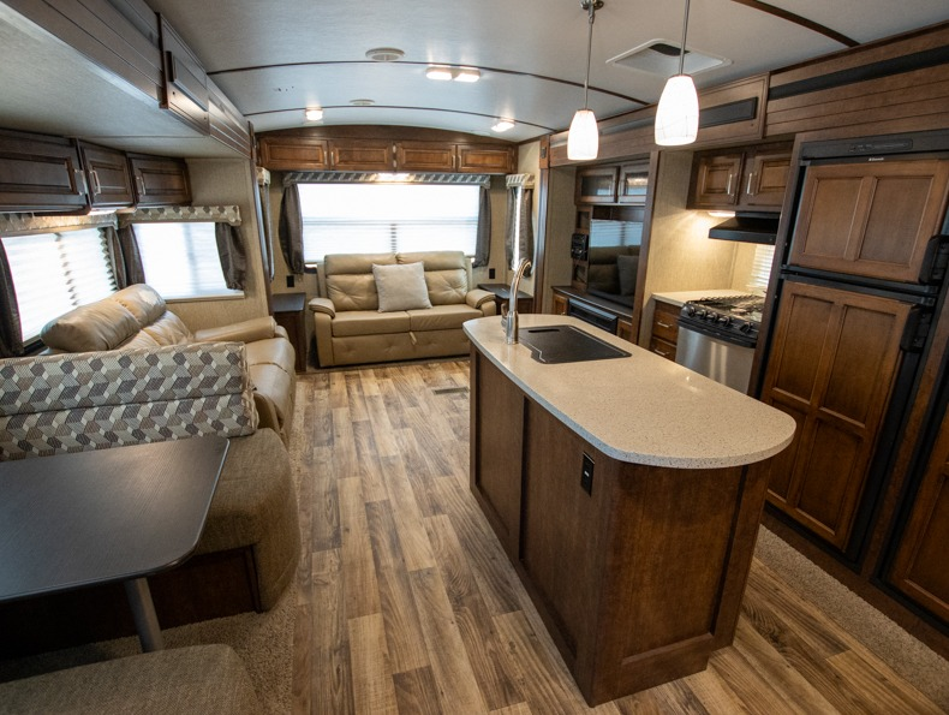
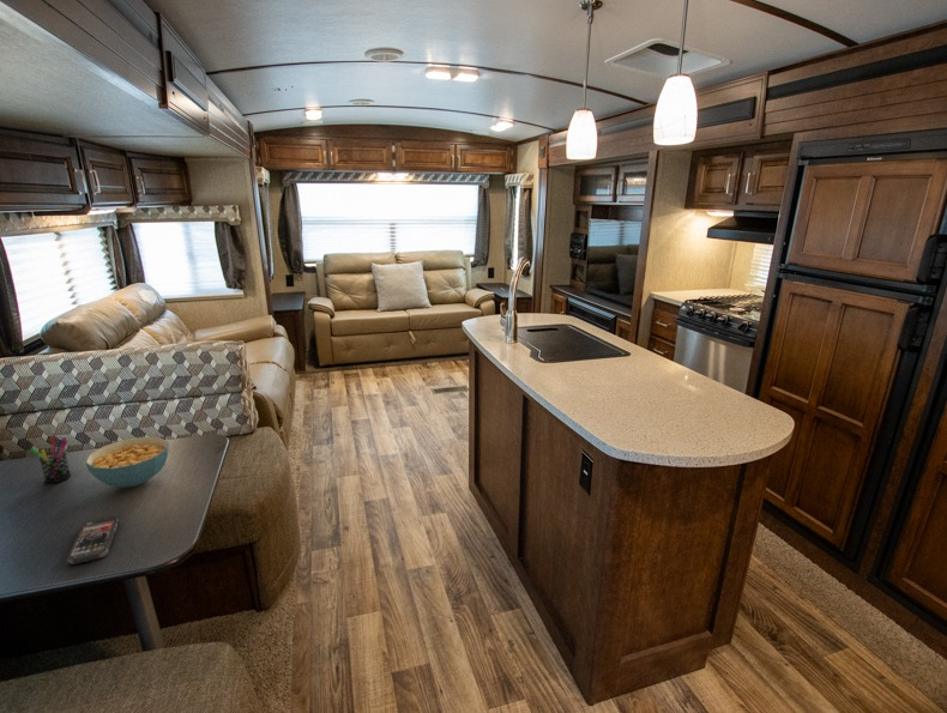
+ smartphone (94, 538)
+ pen holder (50, 458)
+ cereal bowl (131, 466)
